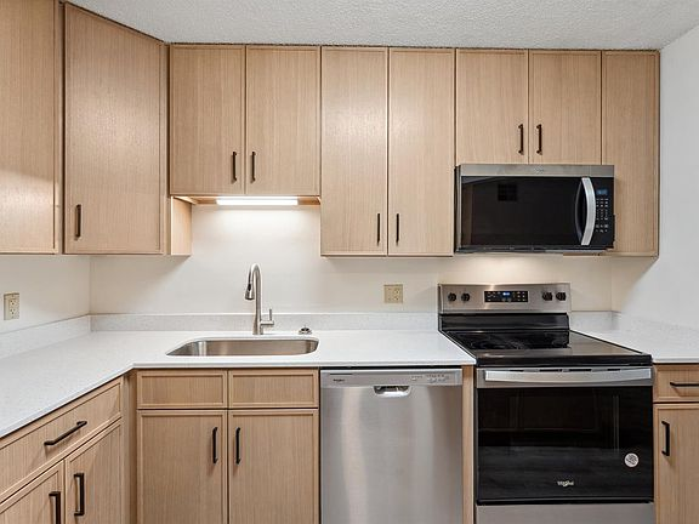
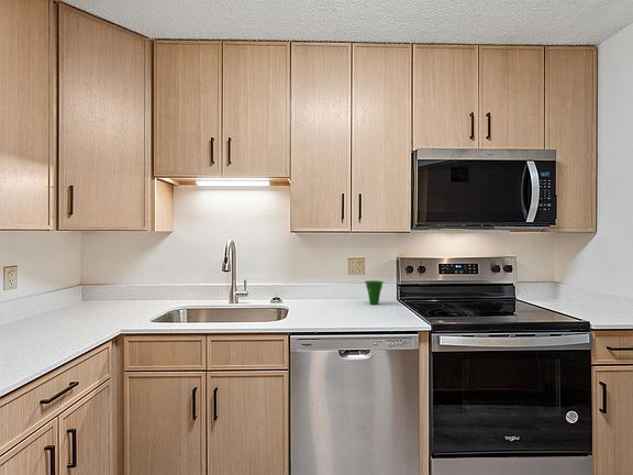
+ flower pot (374, 292)
